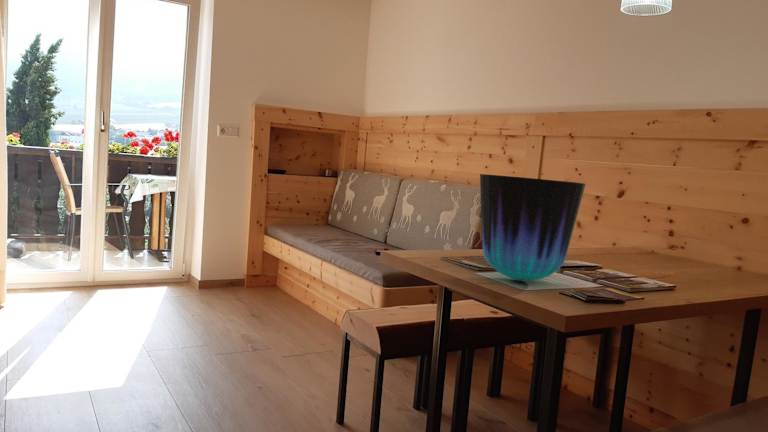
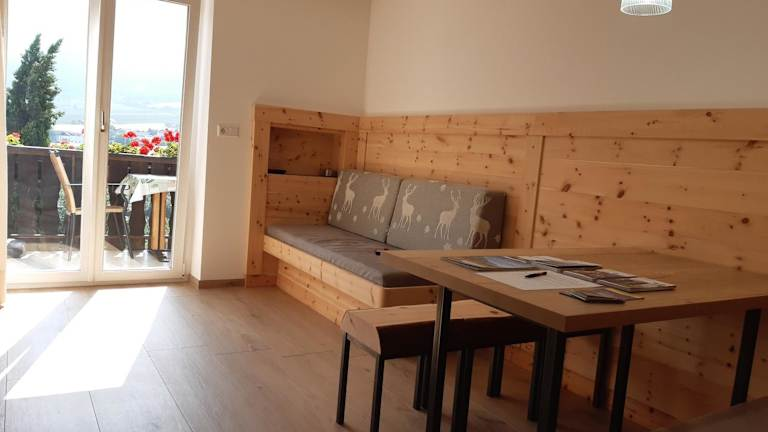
- vase (526, 229)
